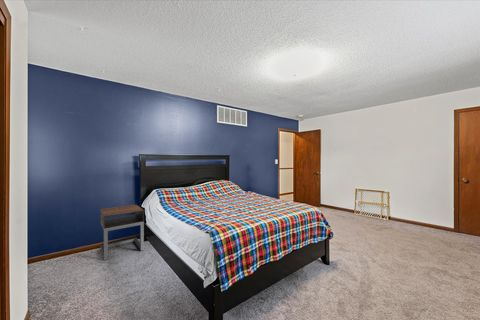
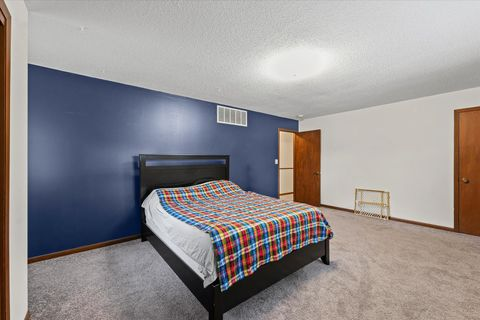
- nightstand (121, 228)
